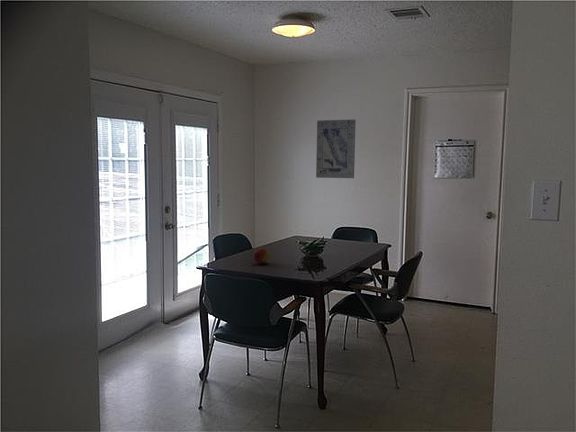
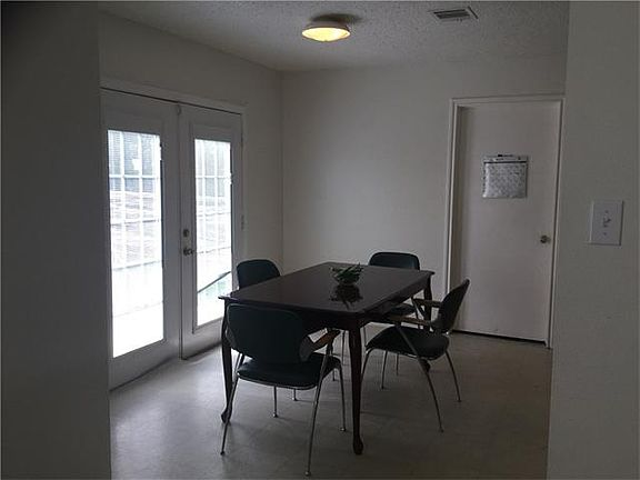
- fruit (261, 255)
- wall art (335, 149)
